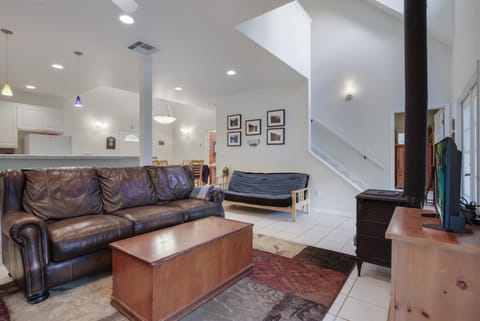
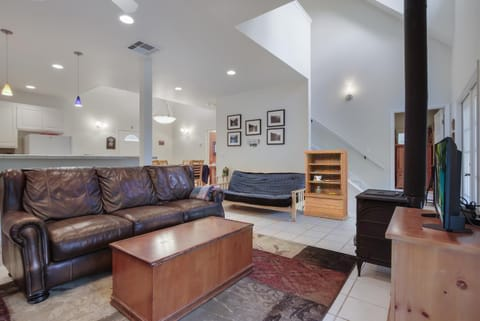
+ bookshelf (325, 183)
